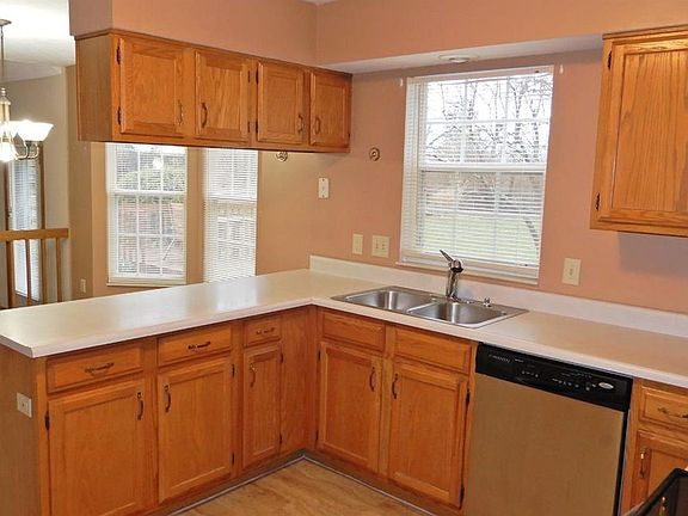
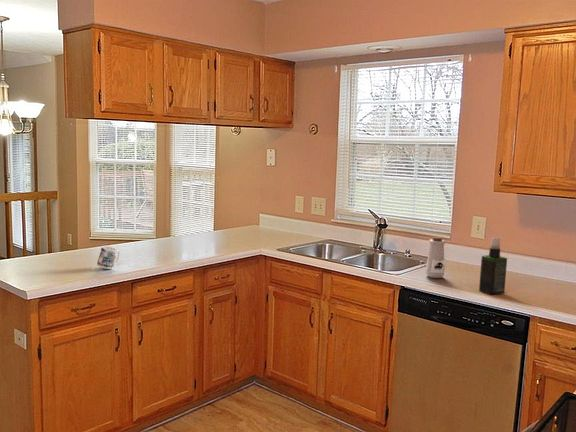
+ spray bottle (493, 265)
+ mug (108, 256)
+ bottle (436, 257)
